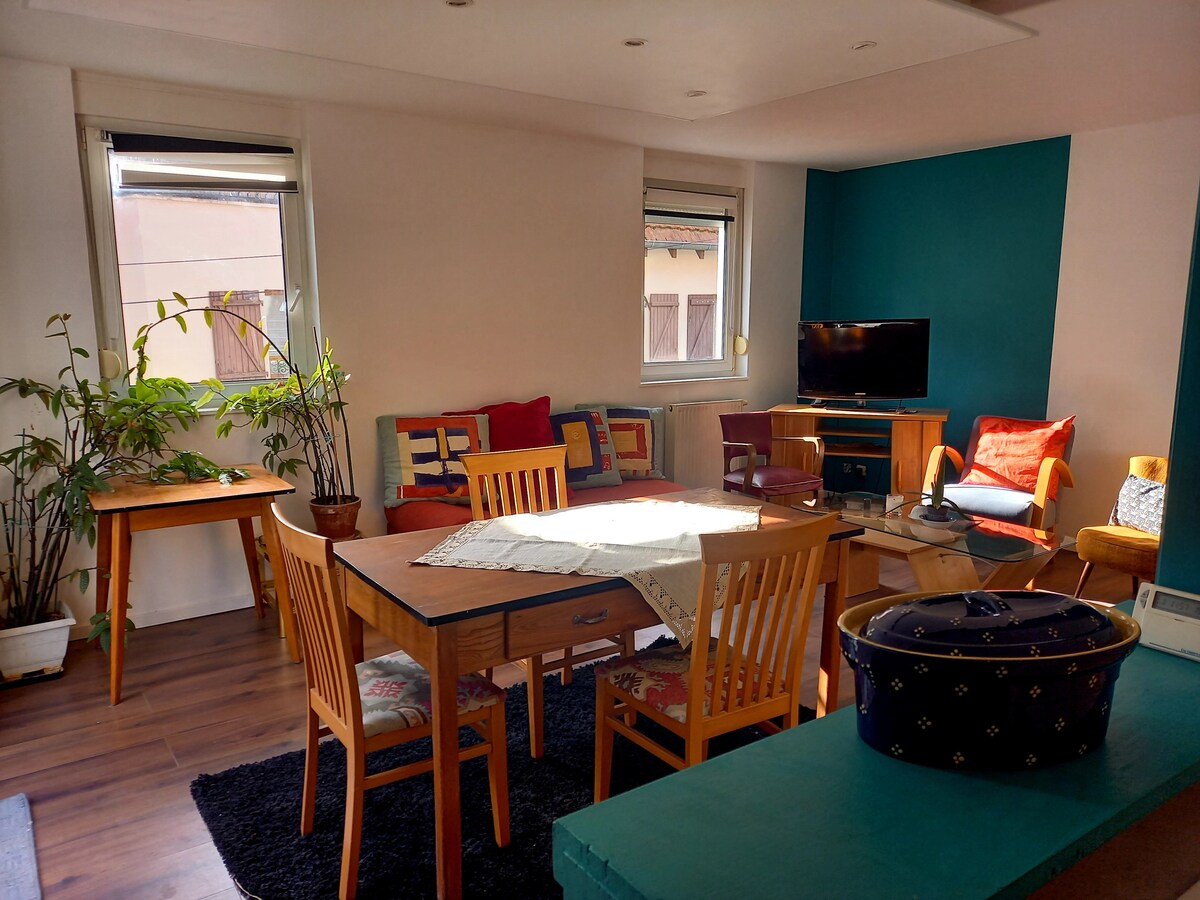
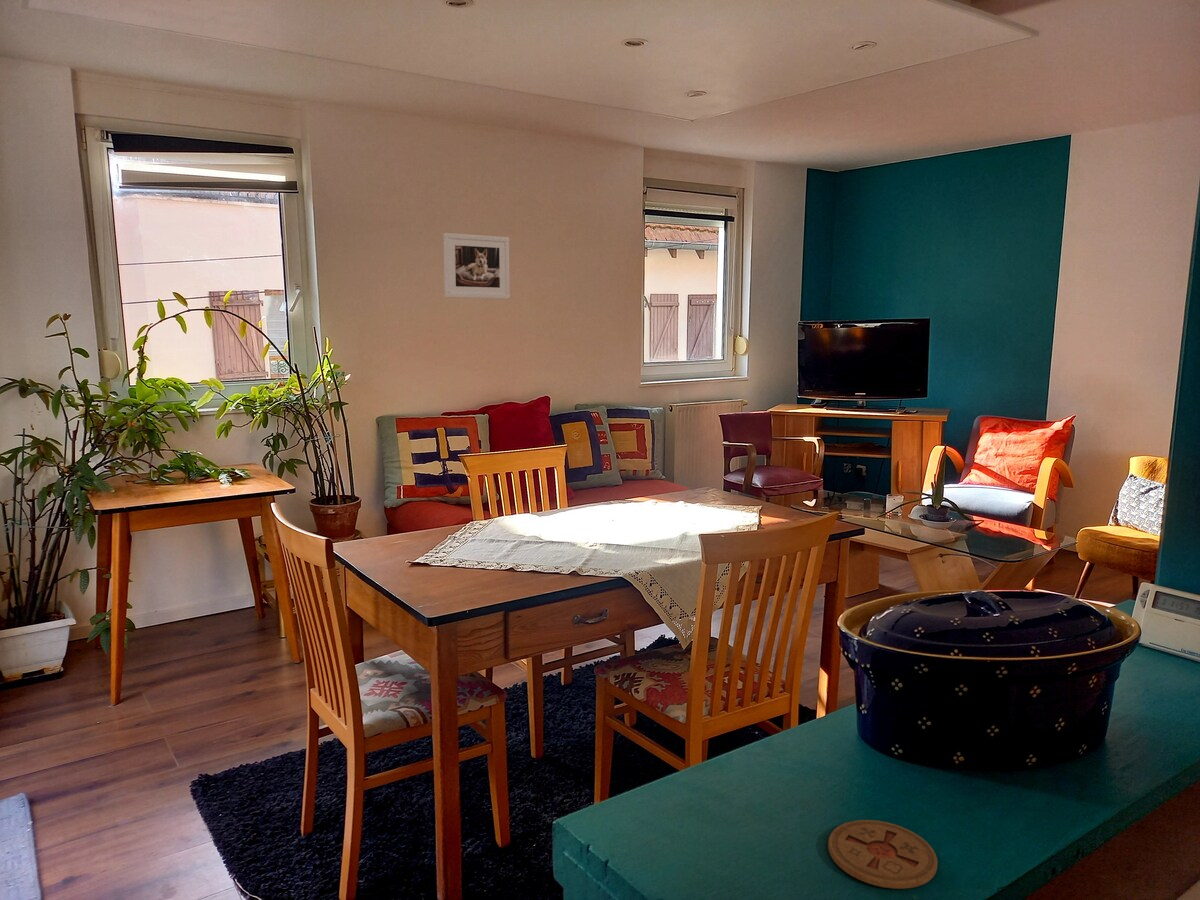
+ coaster (881, 852)
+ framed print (477, 266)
